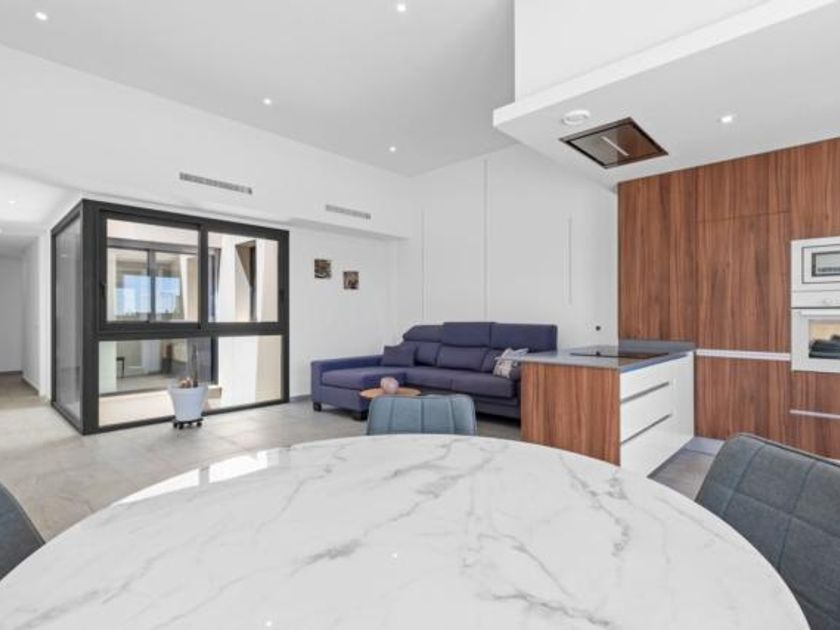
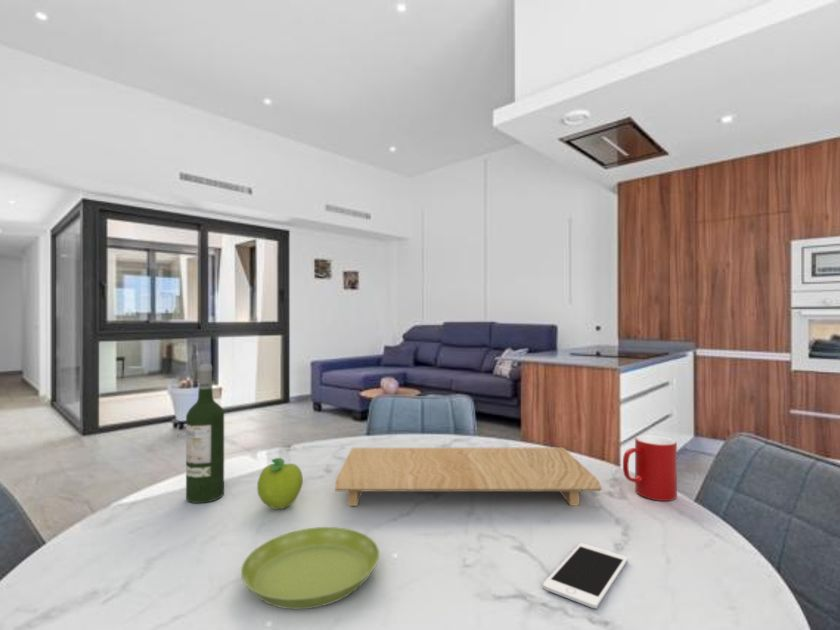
+ cutting board (461, 474)
+ cup (647, 466)
+ fruit (280, 483)
+ saucer (312, 567)
+ wine bottle (205, 430)
+ cell phone (587, 571)
